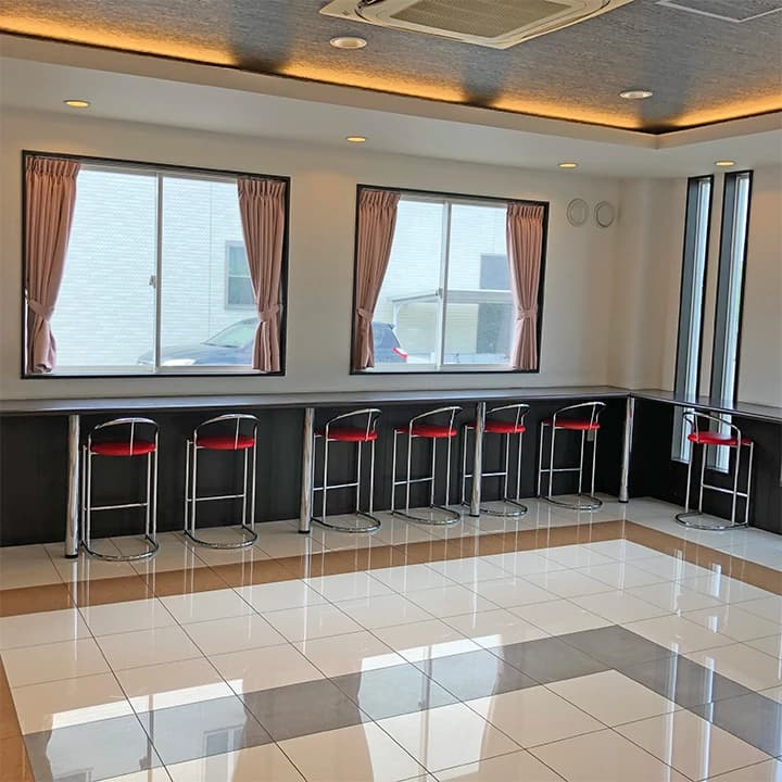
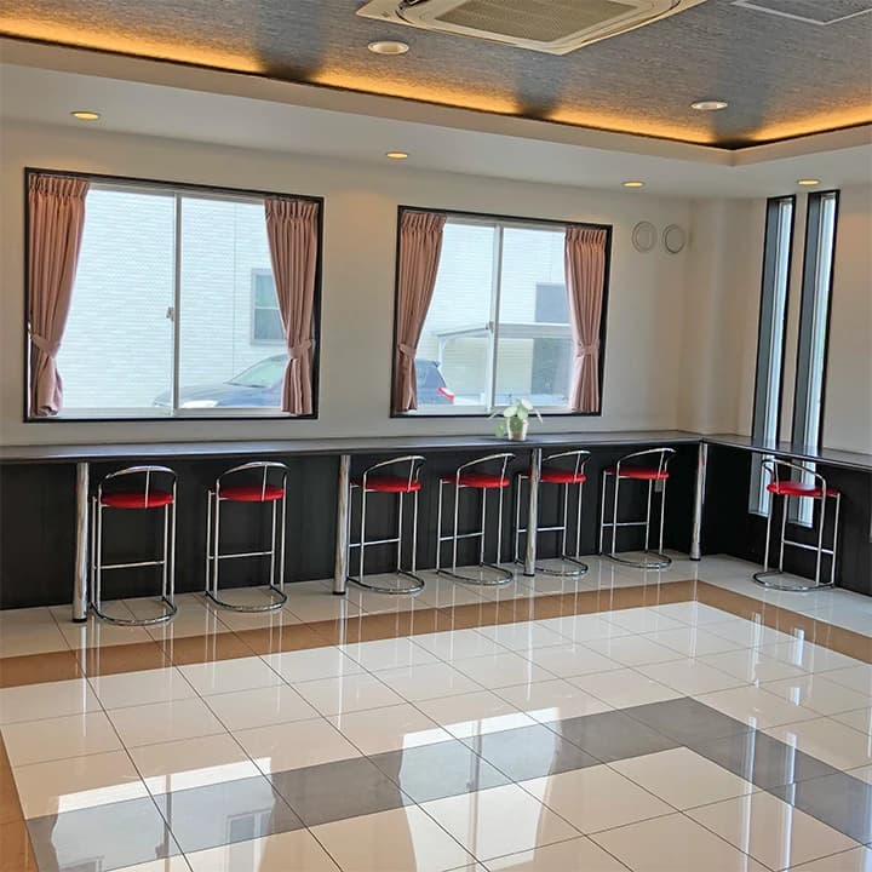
+ potted plant (516, 419)
